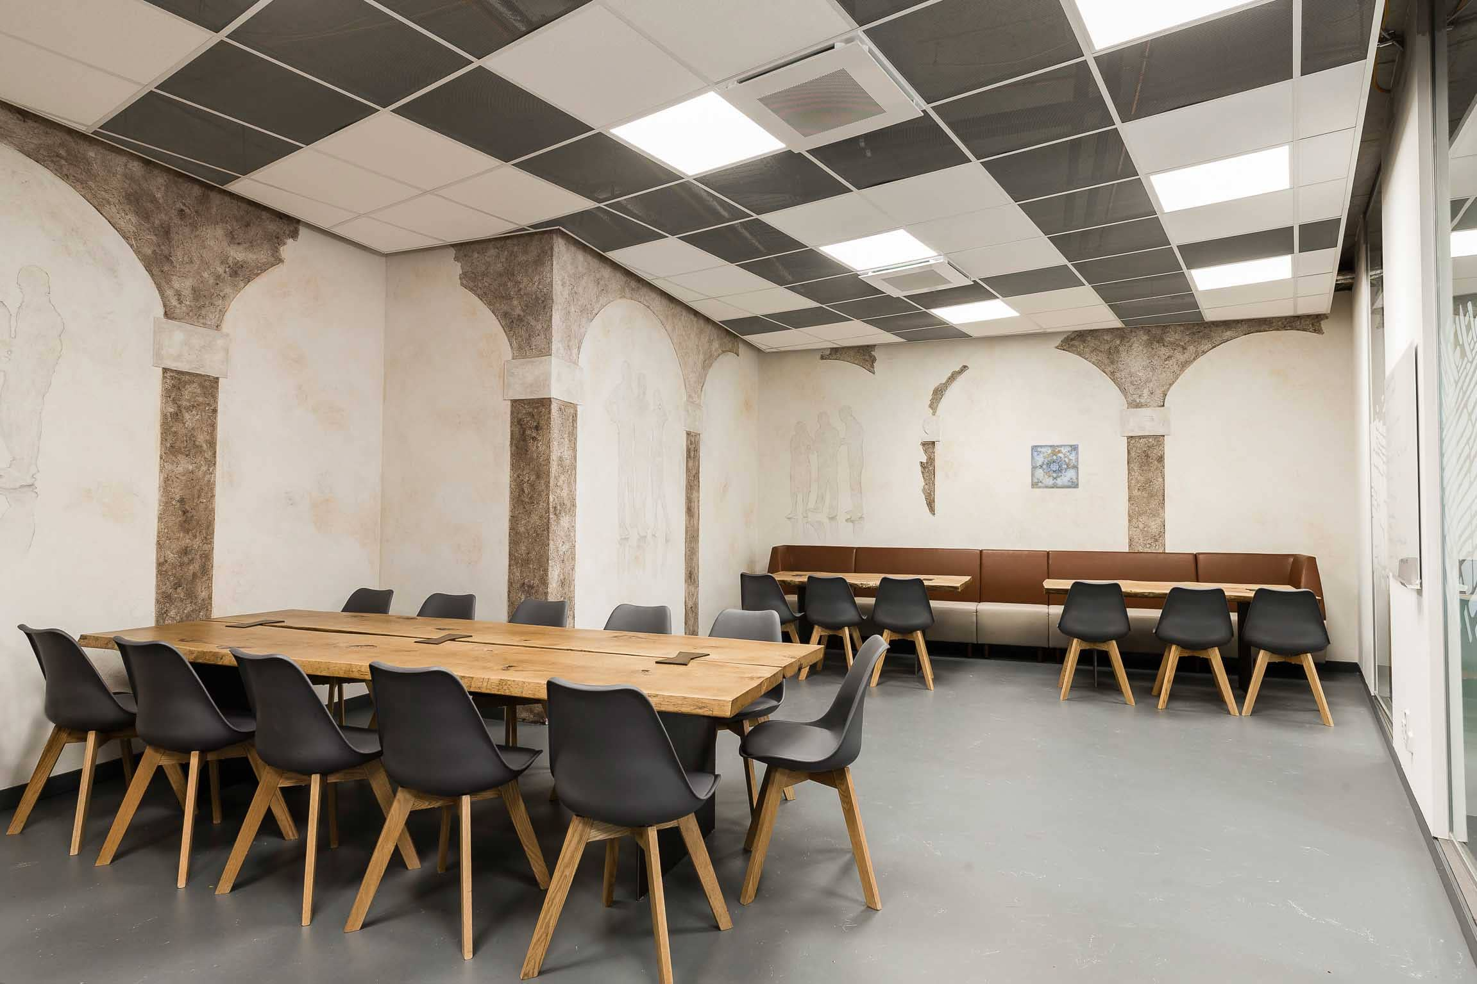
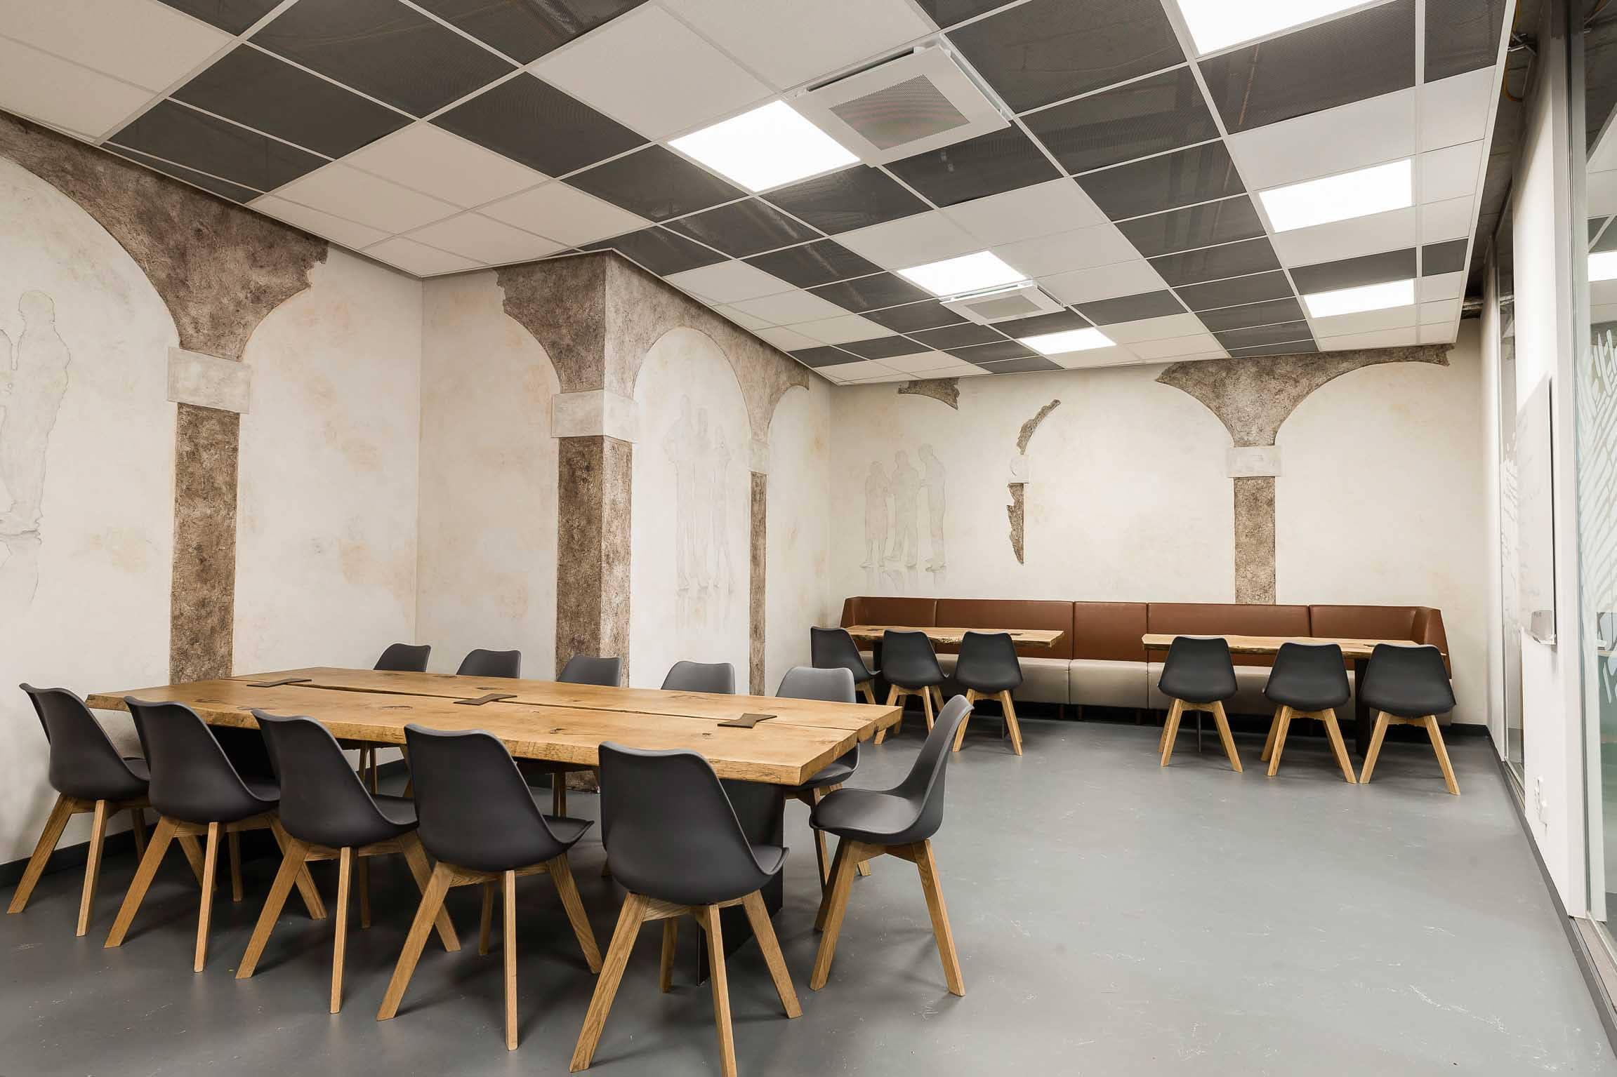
- wall art (1054, 466)
